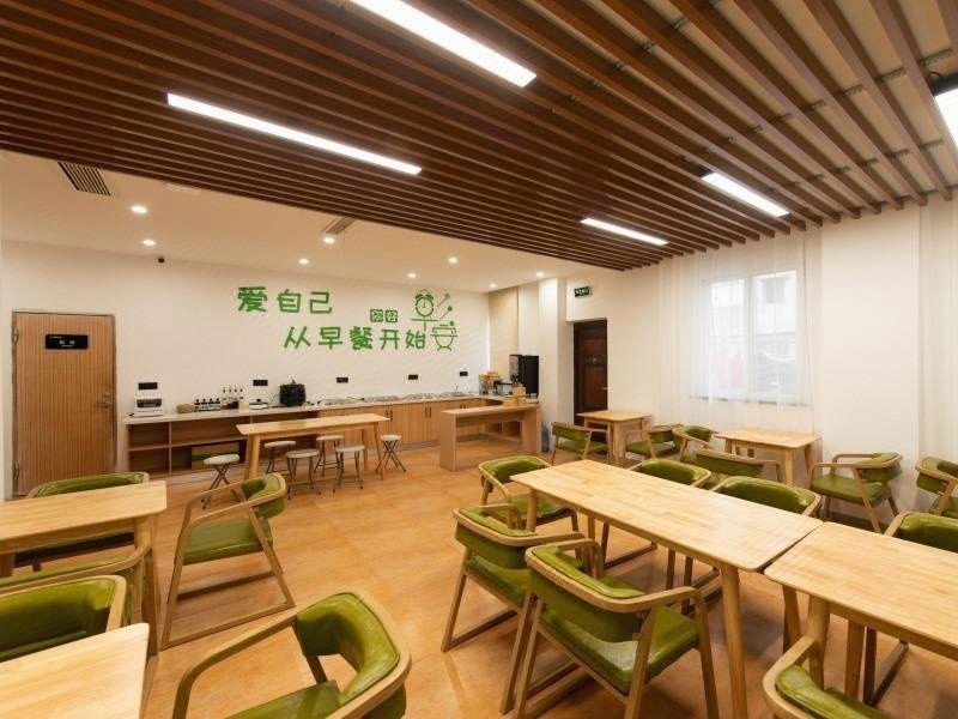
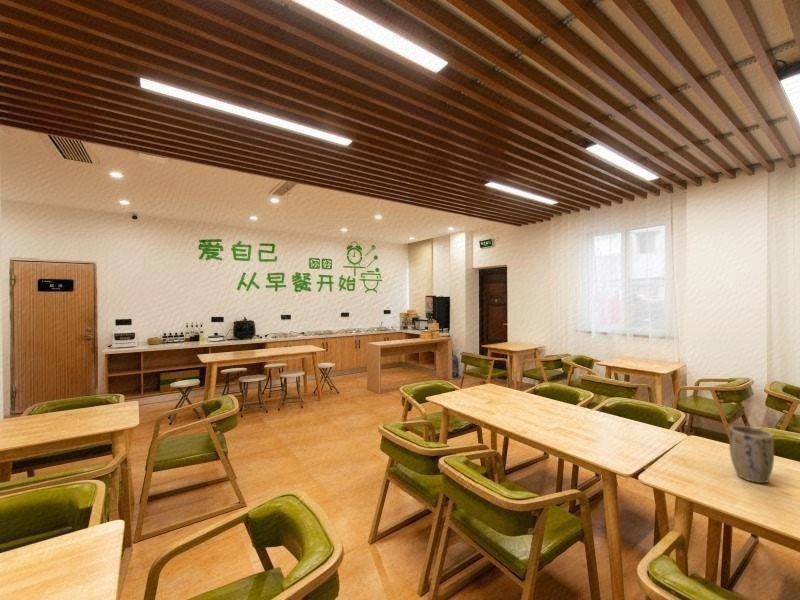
+ plant pot (751, 454)
